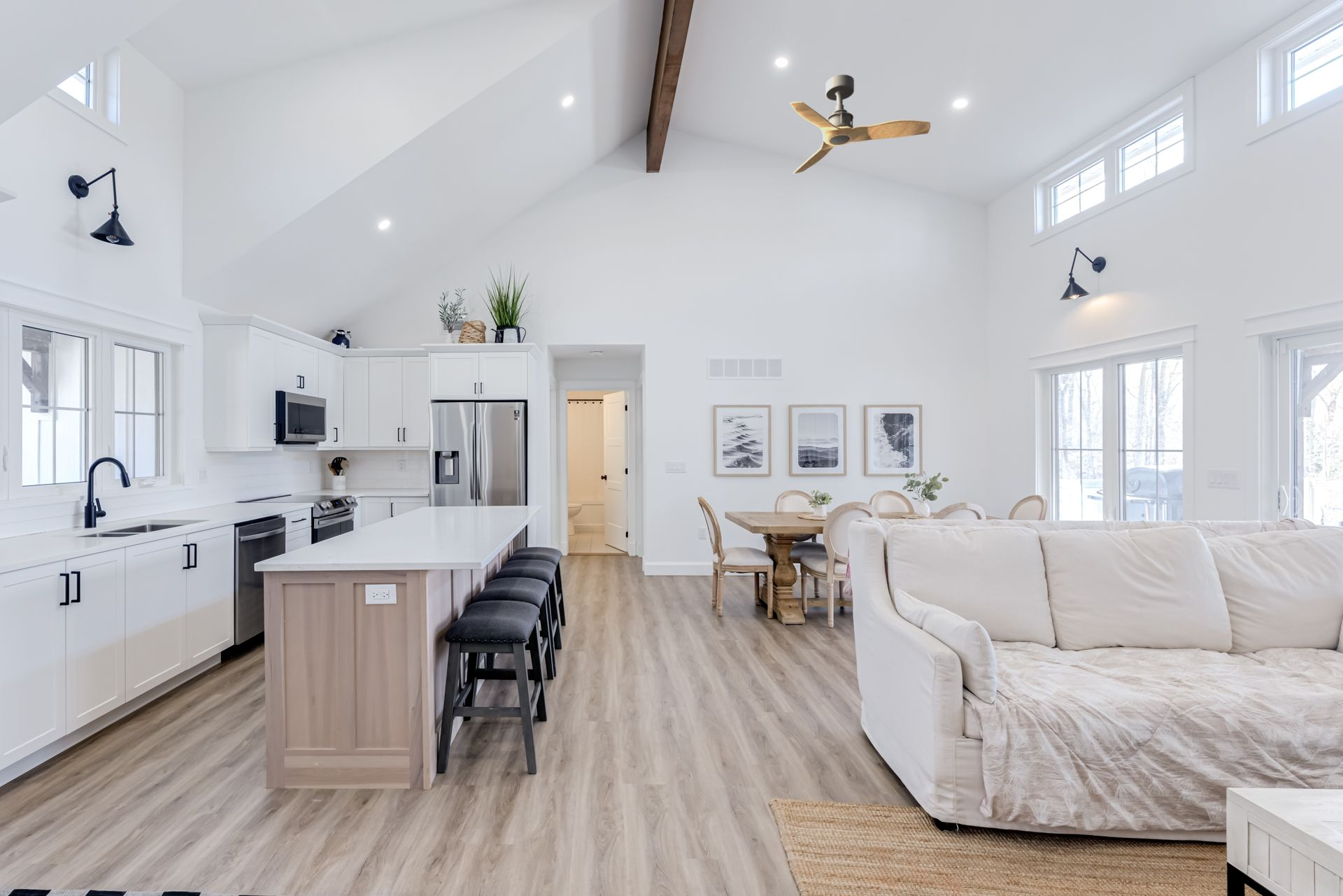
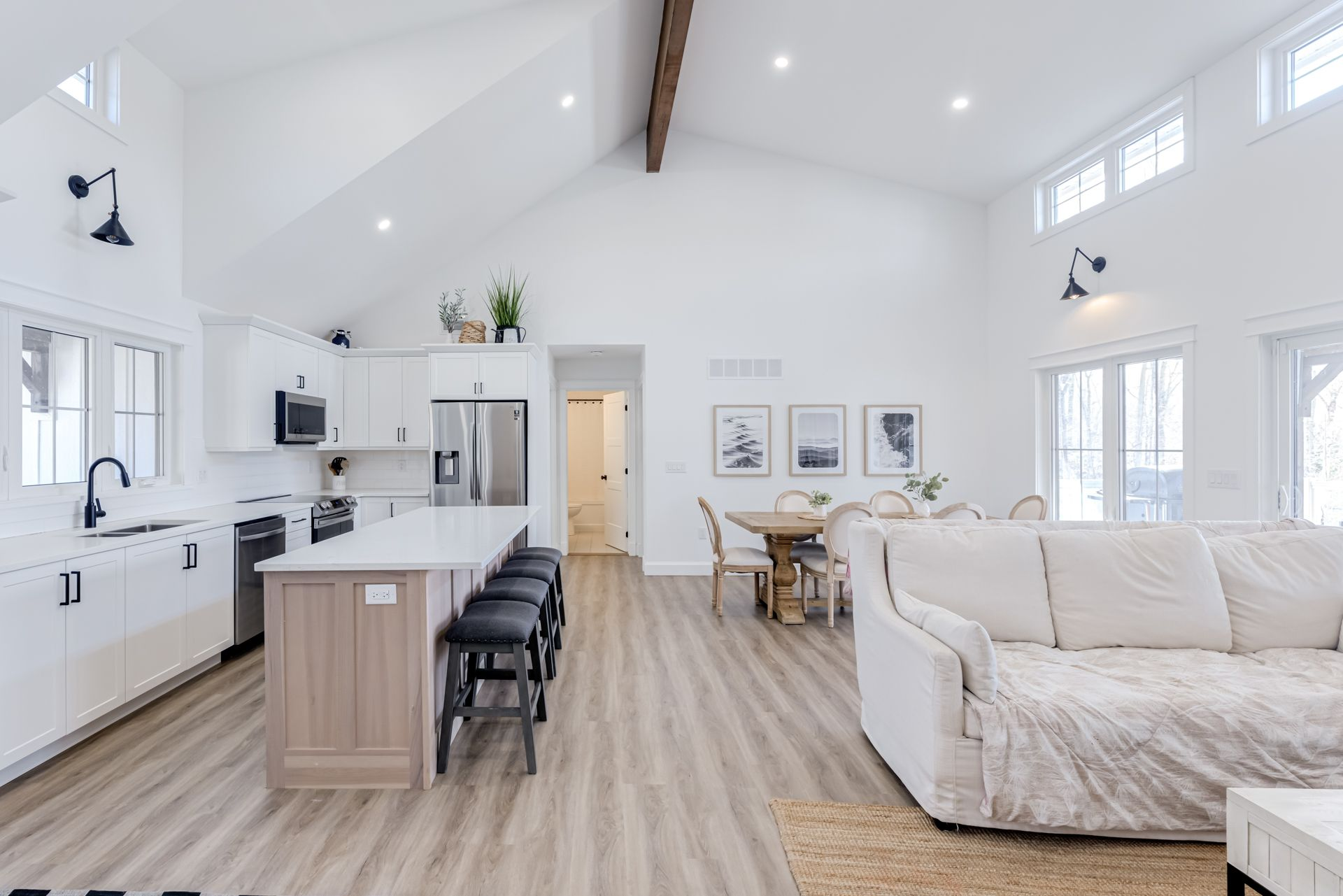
- ceiling fan (851, 113)
